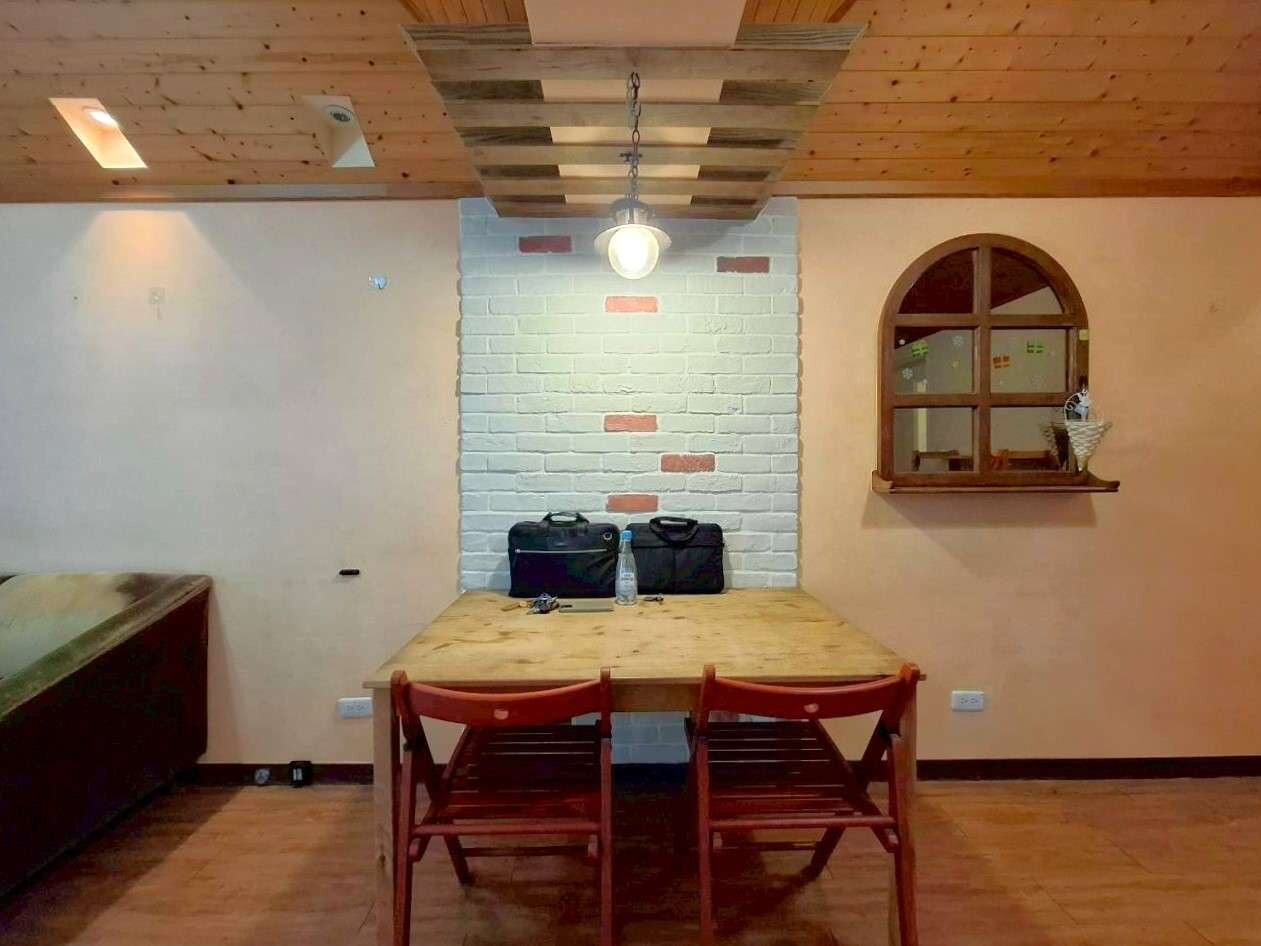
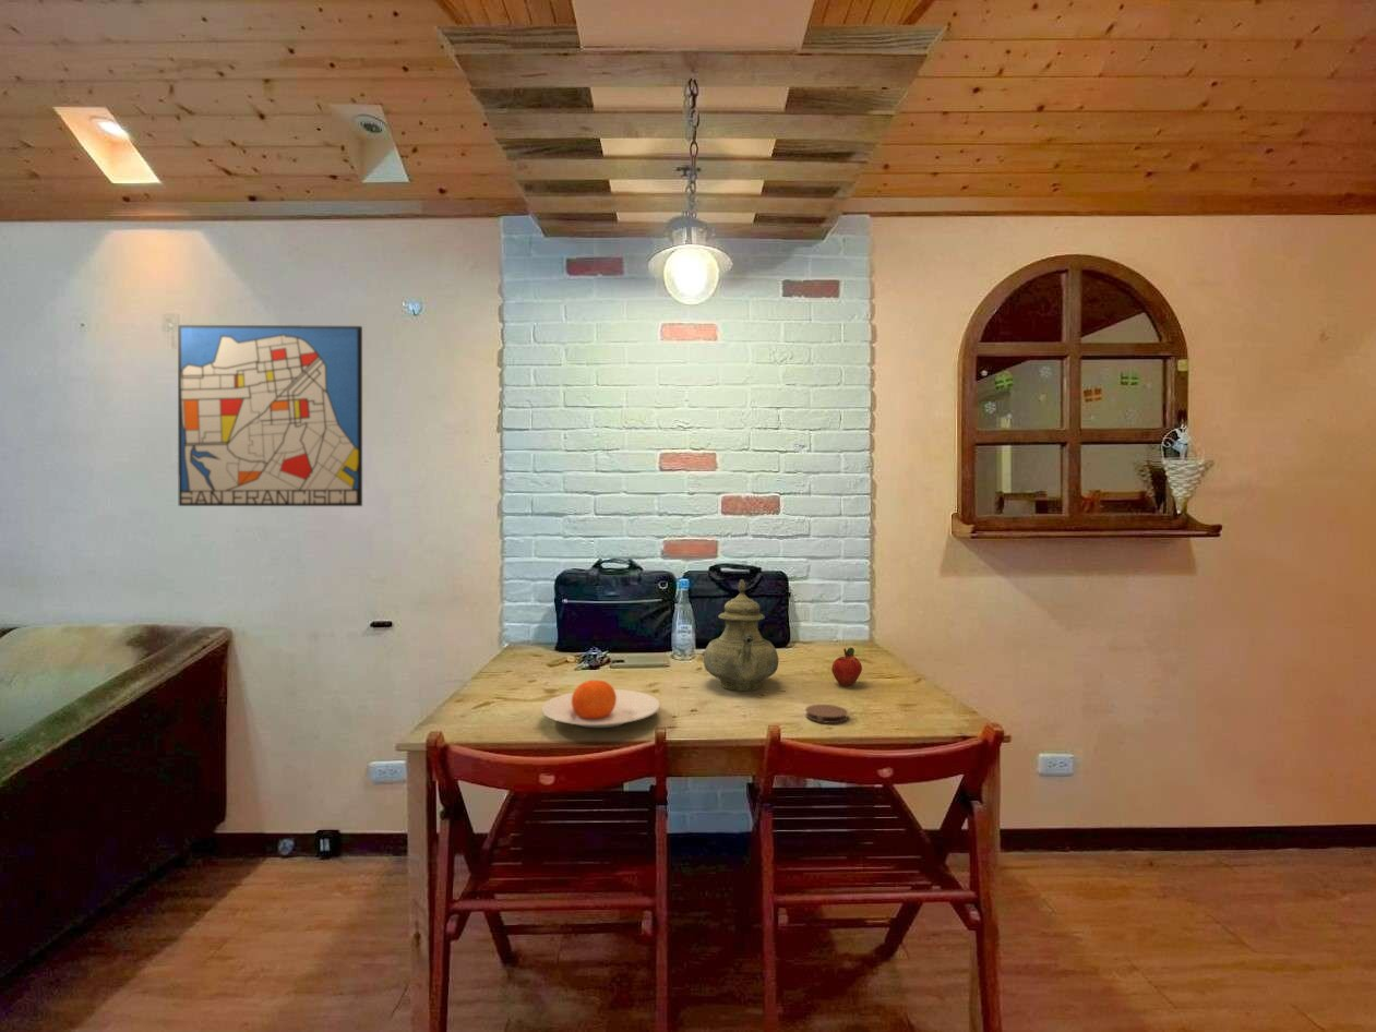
+ coaster (826, 712)
+ wall art (270, 416)
+ plate (601, 700)
+ teapot (741, 633)
+ fruit (847, 665)
